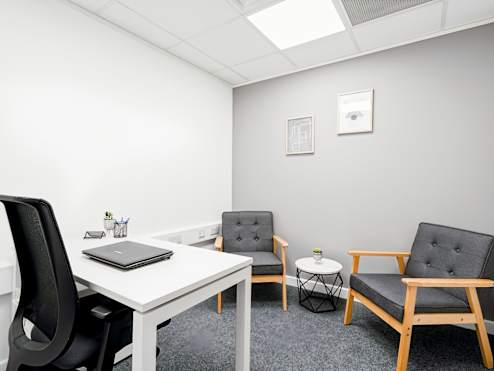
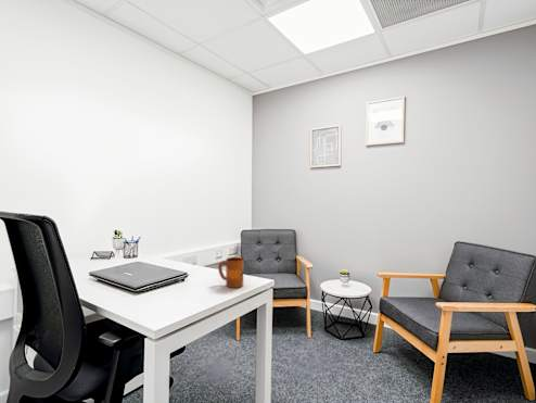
+ mug (230, 272)
